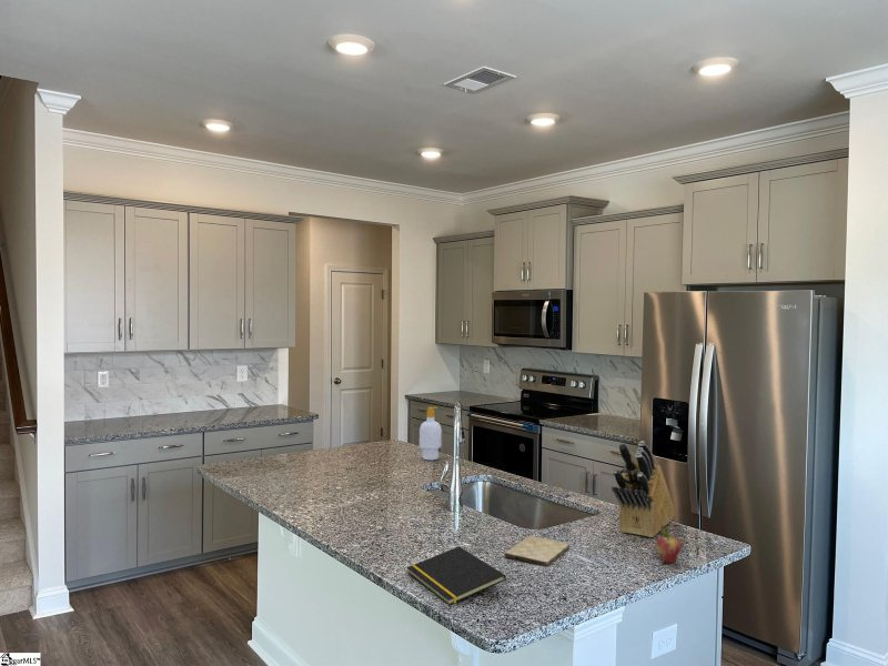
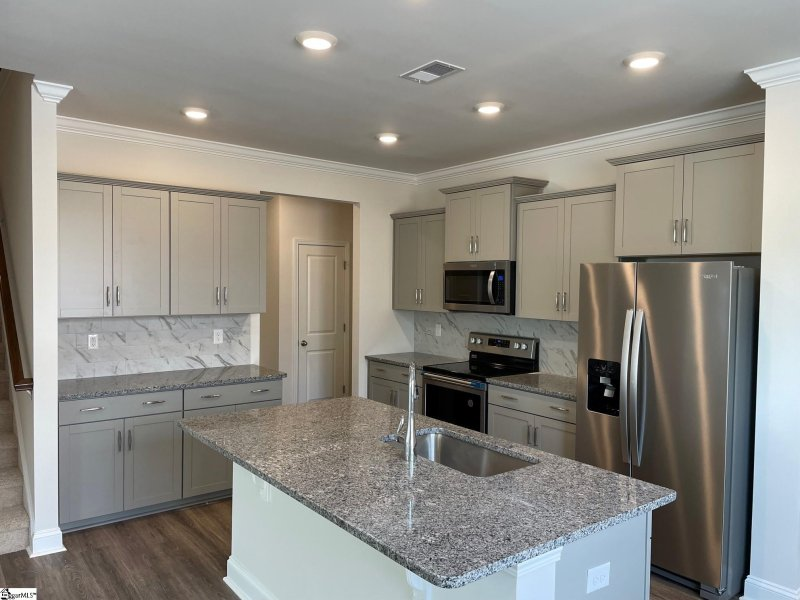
- notepad (454, 573)
- cutting board (537, 549)
- fruit (667, 544)
- knife block (644, 482)
- soap bottle (430, 433)
